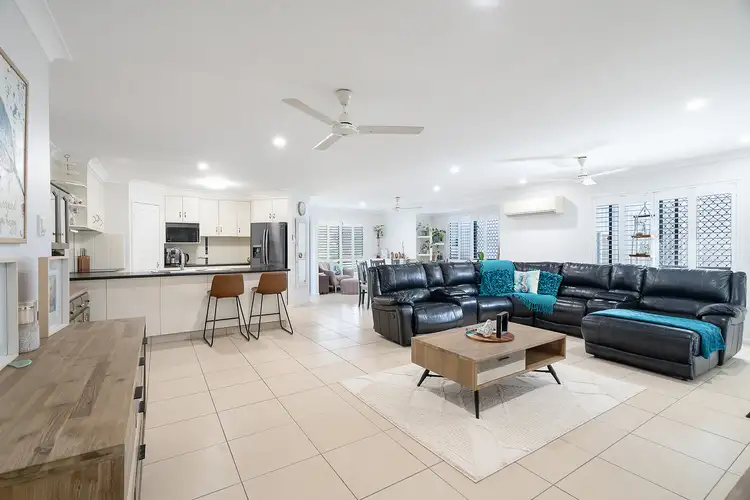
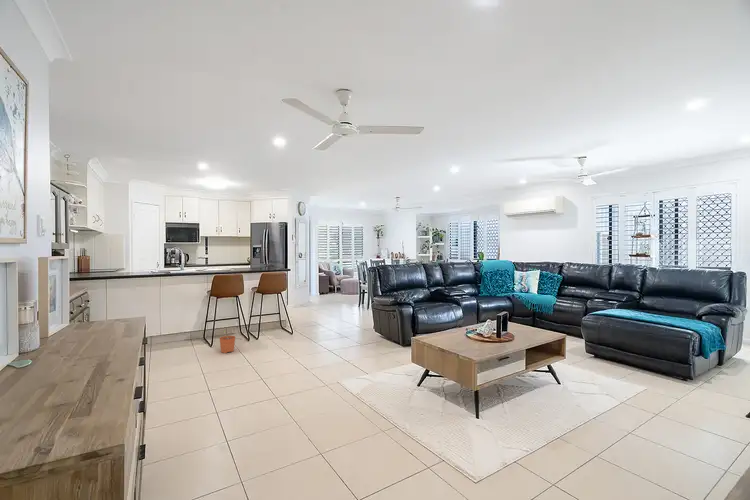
+ plant pot (227, 340)
